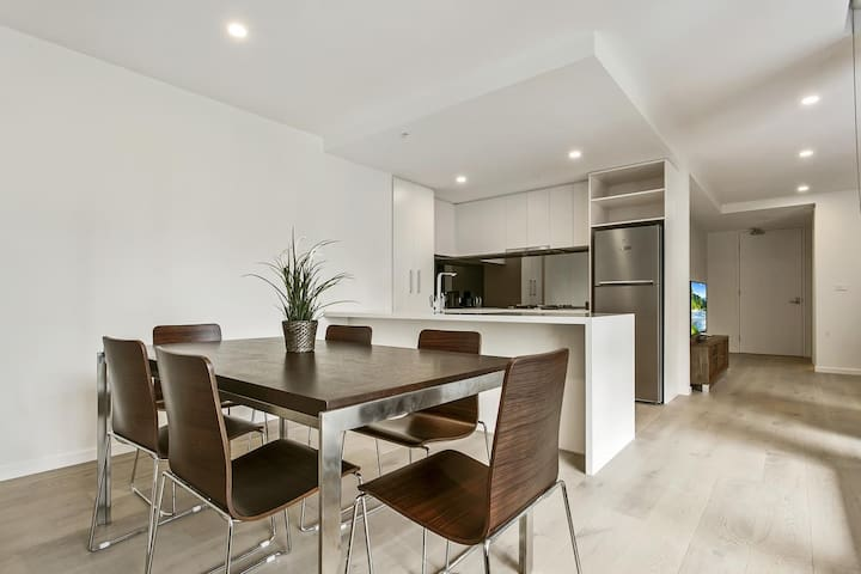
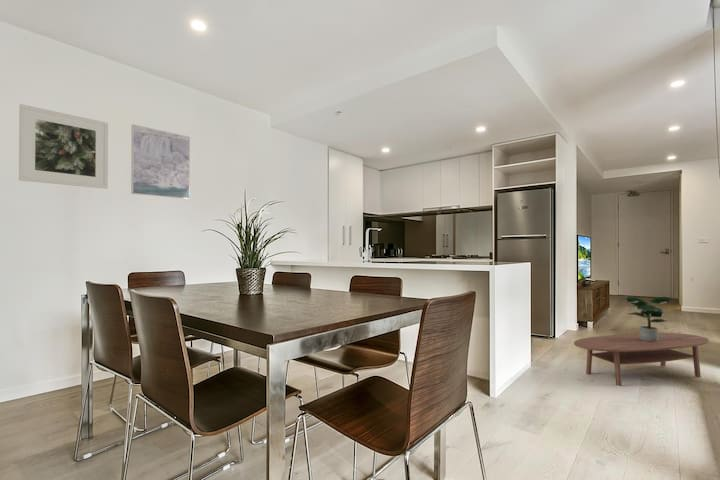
+ coffee table (642, 357)
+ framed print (162, 163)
+ potted plant (649, 318)
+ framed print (66, 149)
